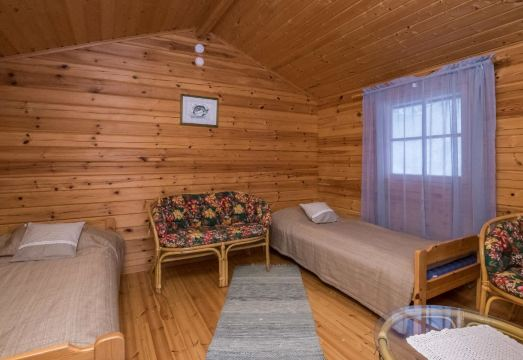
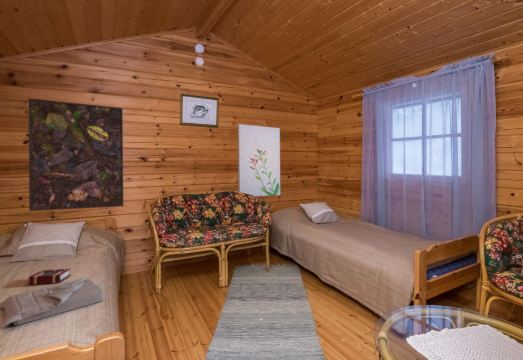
+ wall art (259, 161)
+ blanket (51, 295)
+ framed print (79, 156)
+ book (50, 275)
